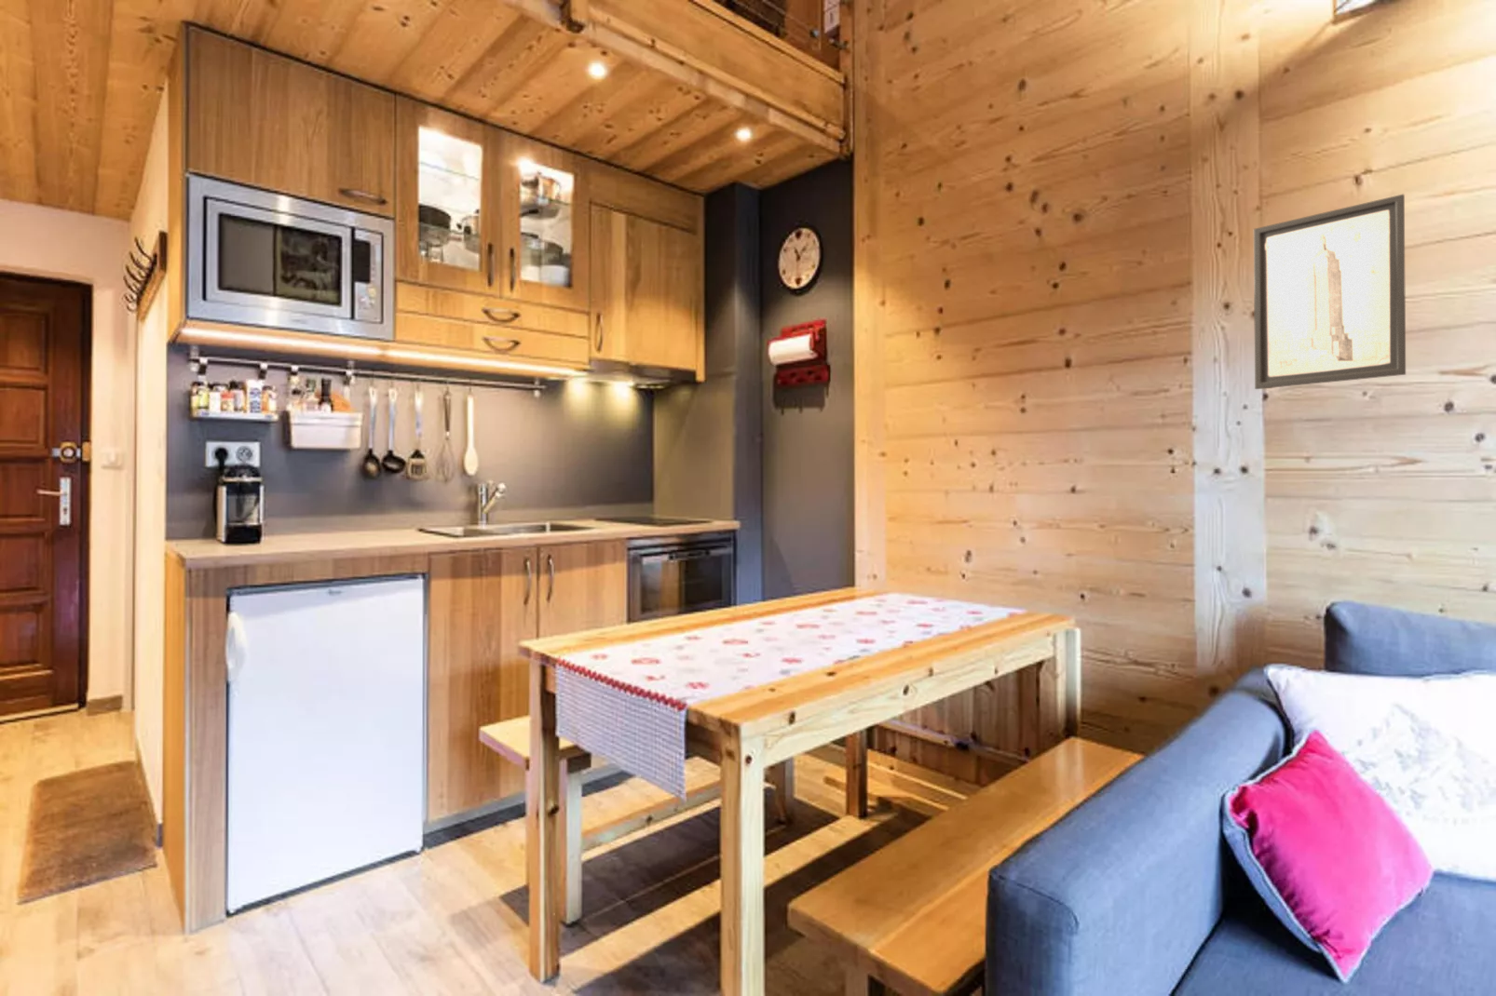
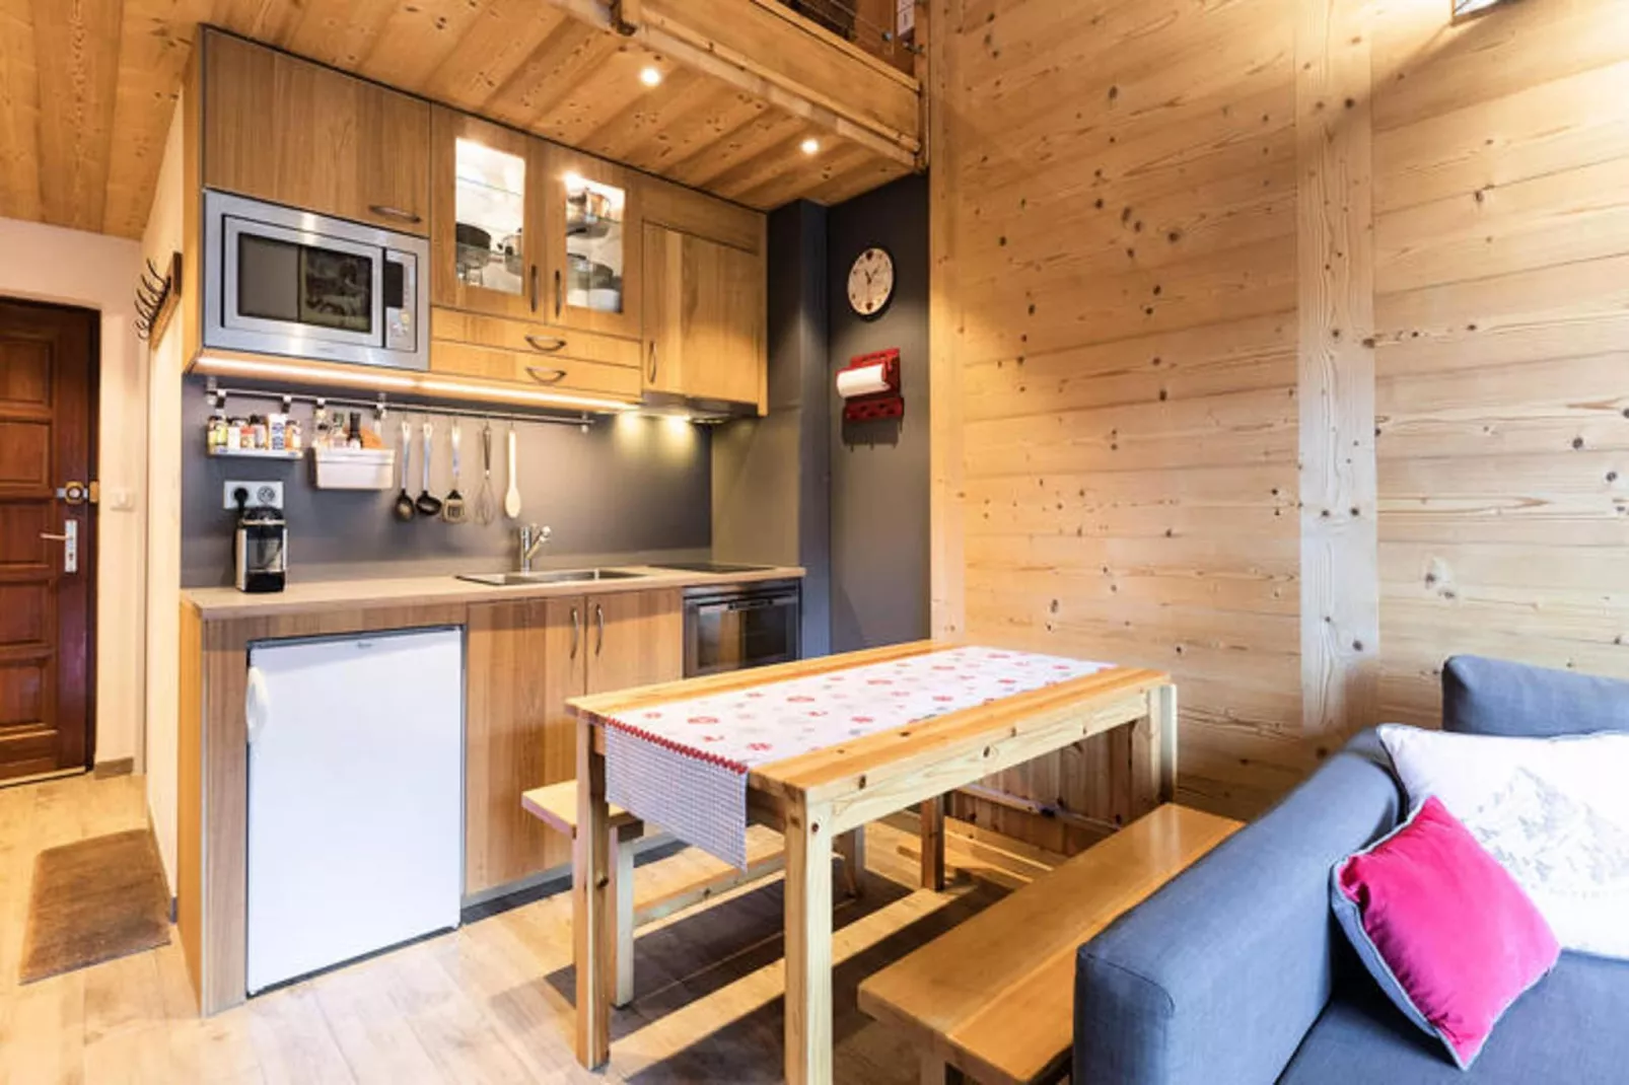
- wall art (1325, 297)
